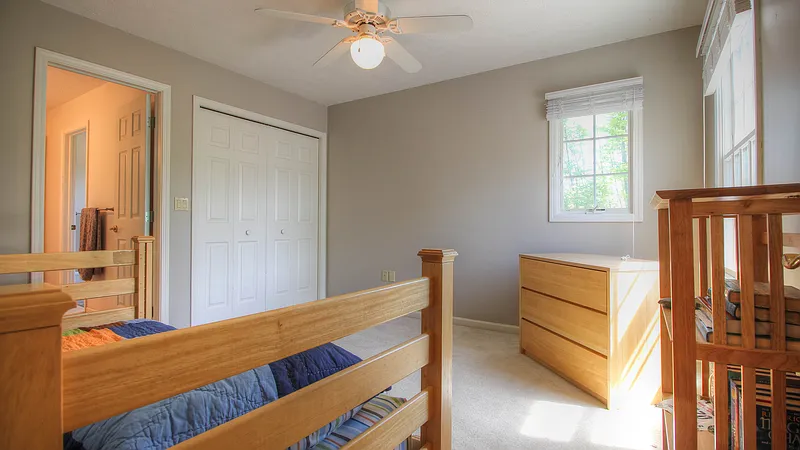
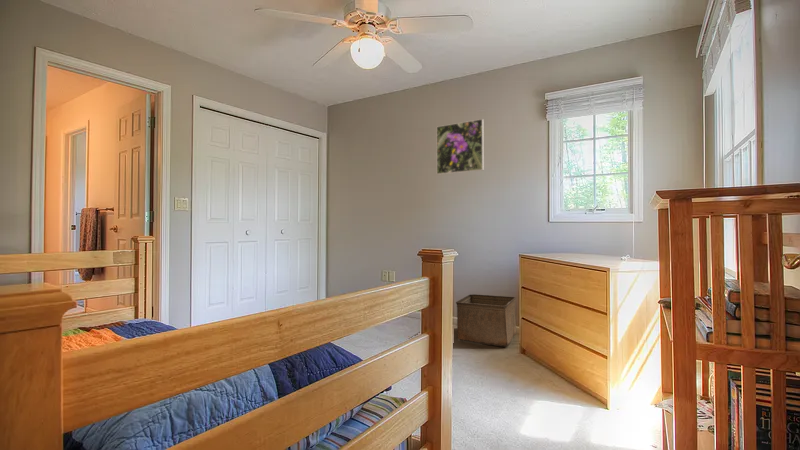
+ storage bin (487, 318)
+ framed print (459, 147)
